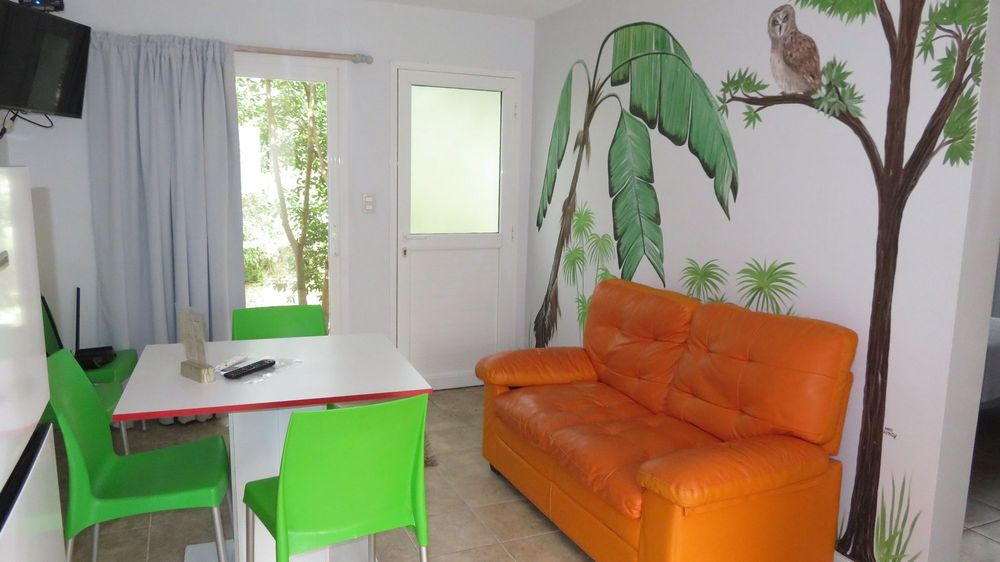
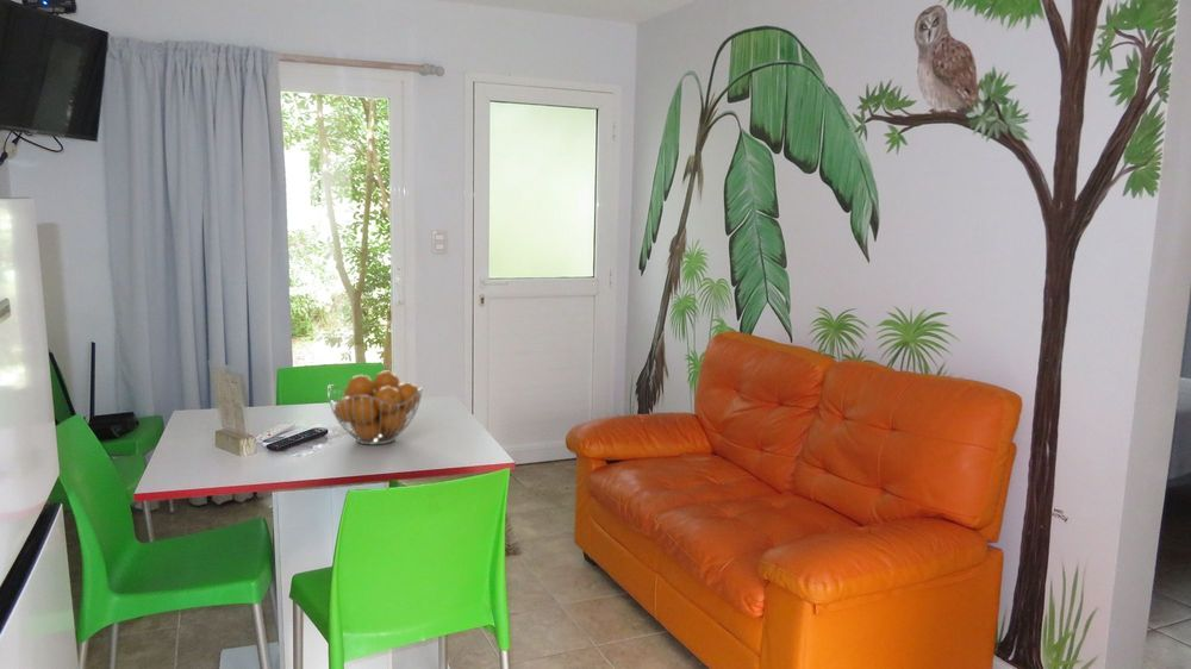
+ fruit basket (375, 406)
